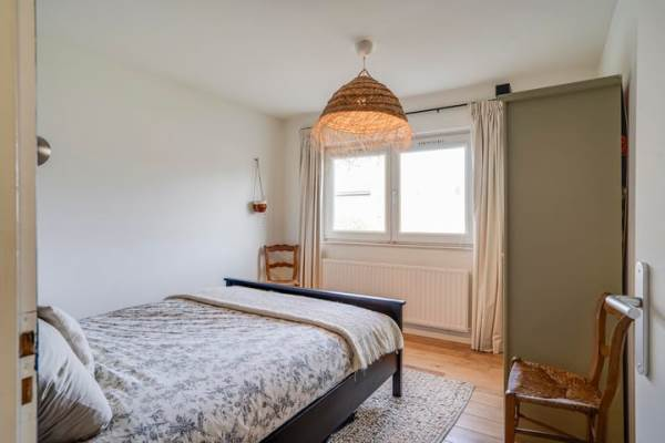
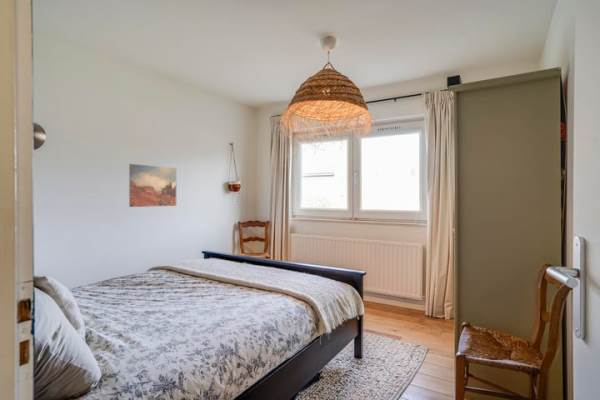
+ wall art (154, 186)
